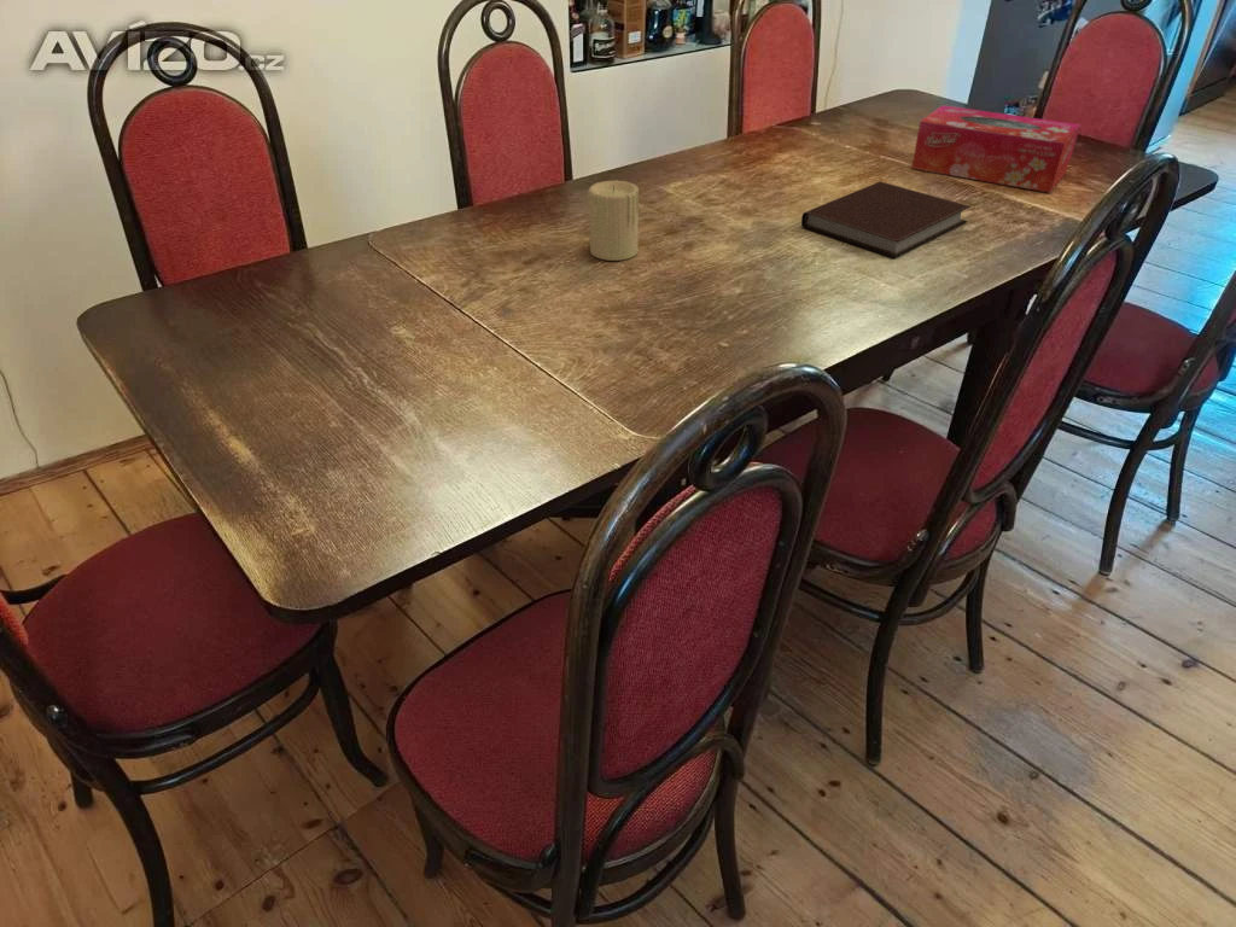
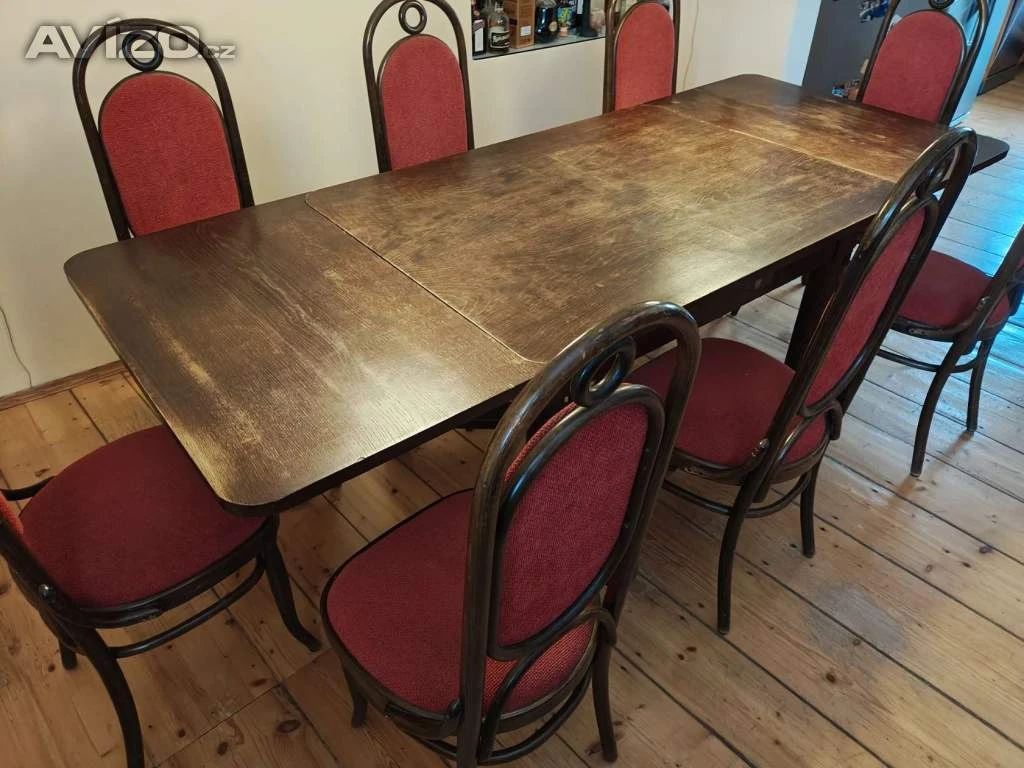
- candle (614, 218)
- tissue box (993, 146)
- notebook (885, 216)
